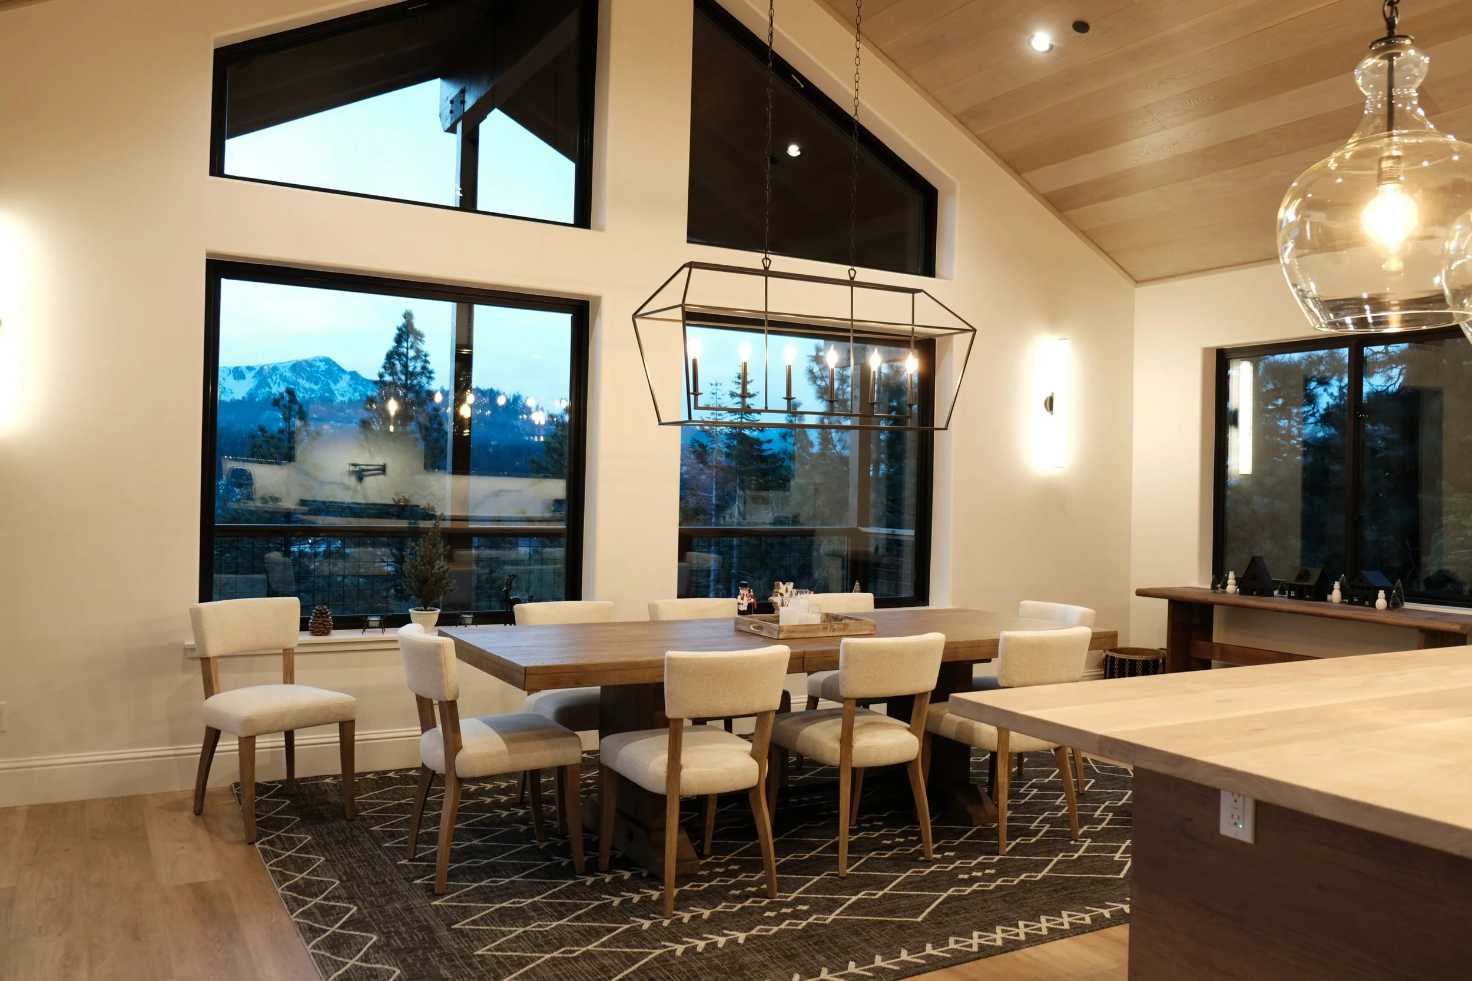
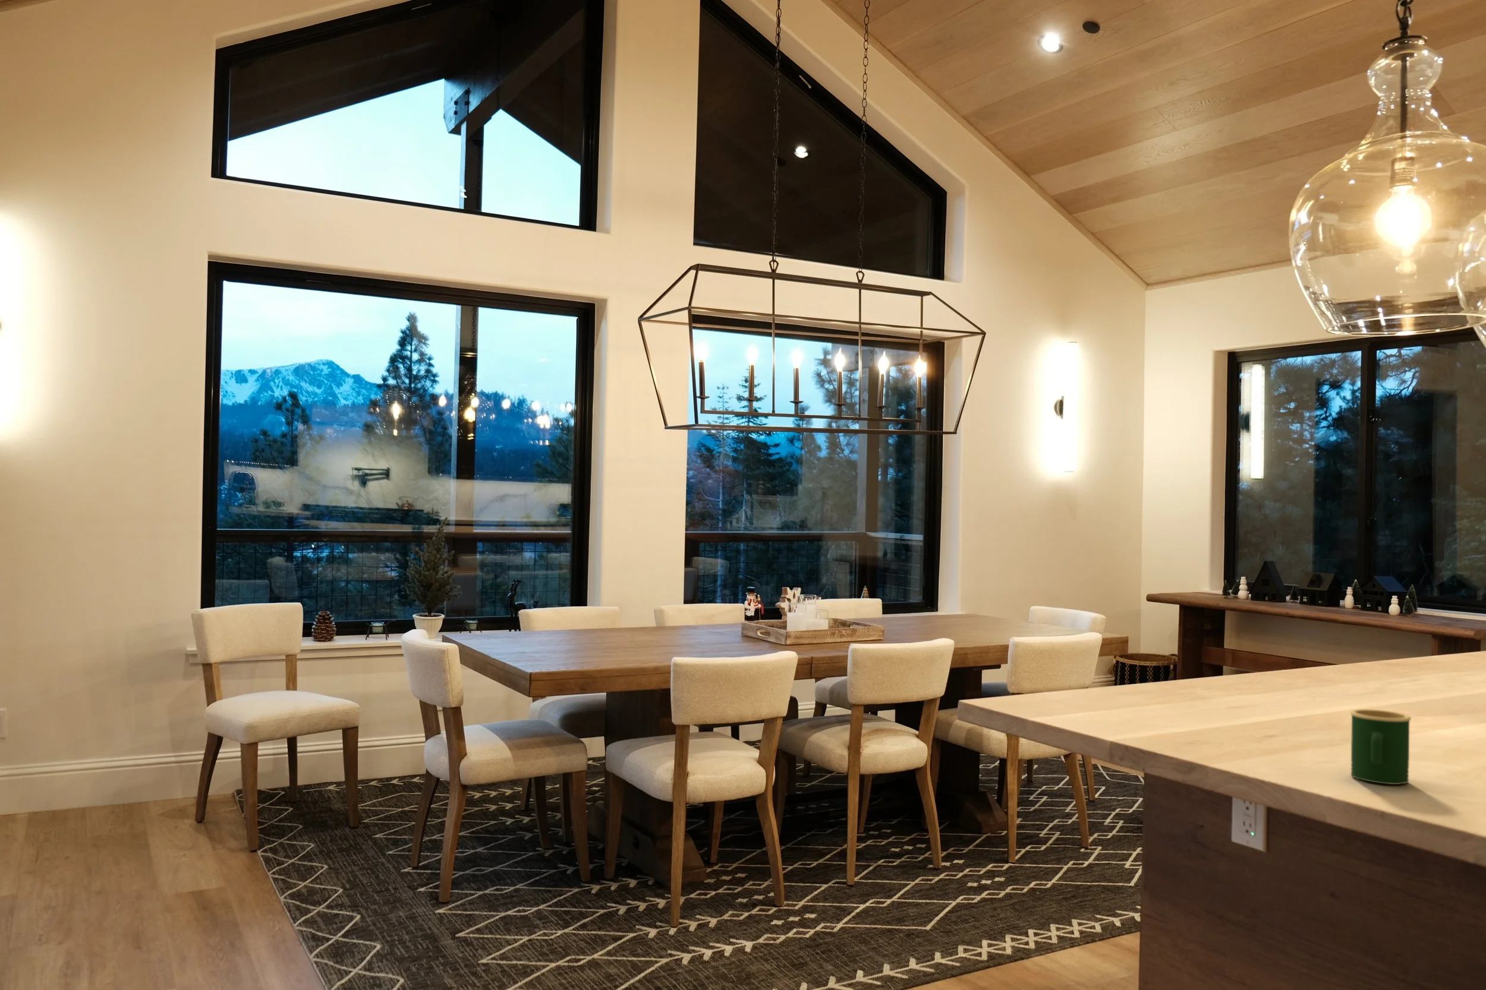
+ mug (1379, 748)
